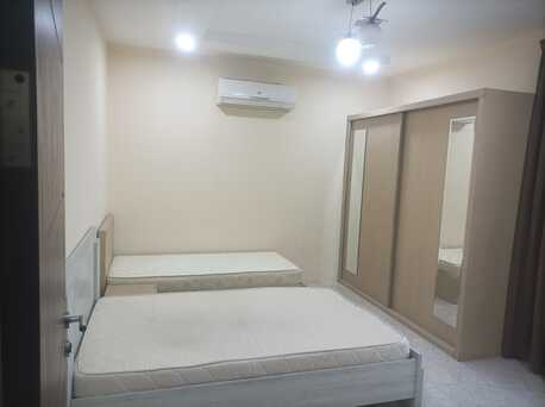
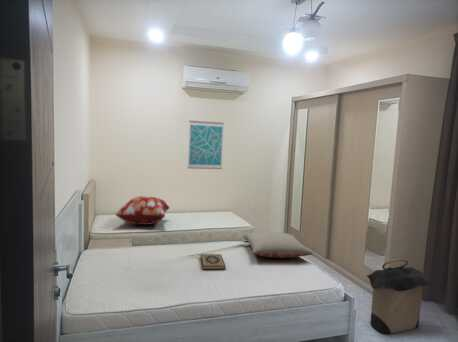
+ hardback book (212, 261)
+ decorative pillow (143, 210)
+ wall art (206, 145)
+ pillow (274, 243)
+ laundry hamper (397, 289)
